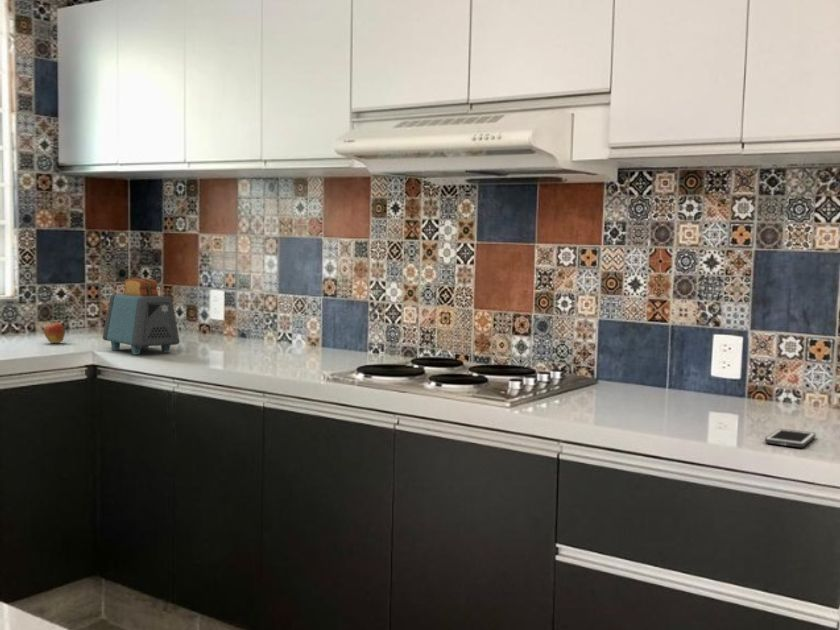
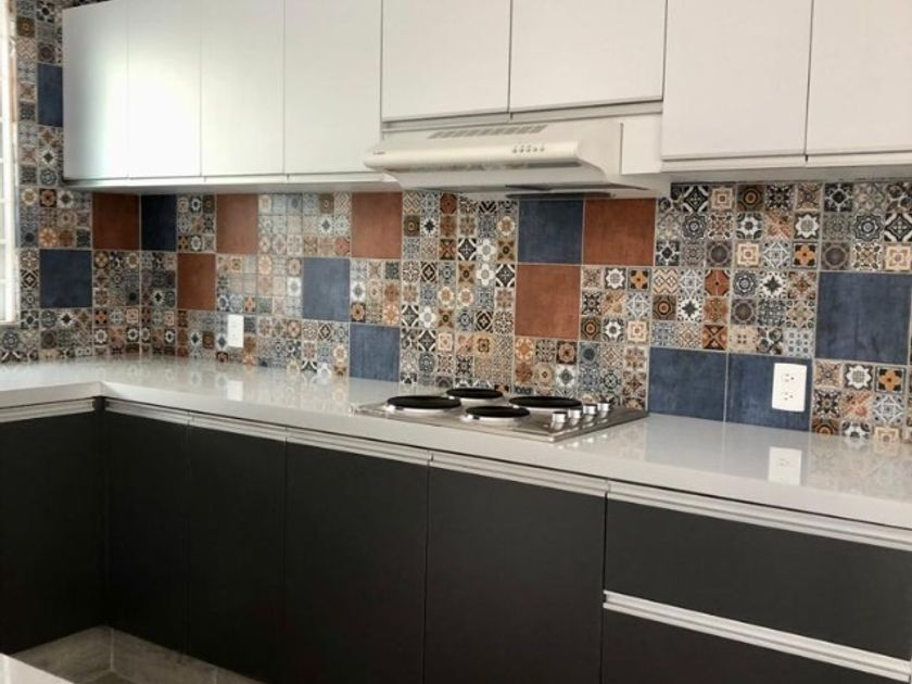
- fruit (54, 331)
- cell phone (790, 437)
- toaster (140, 314)
